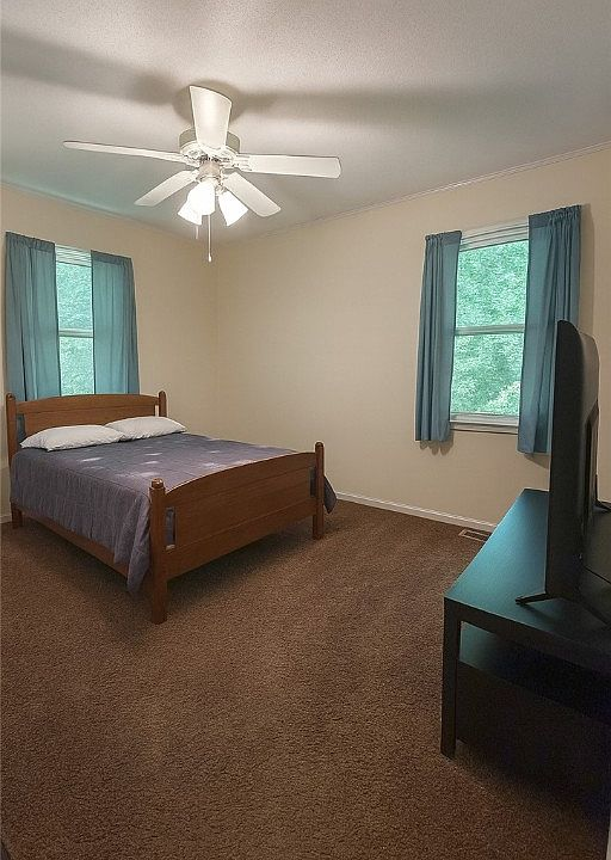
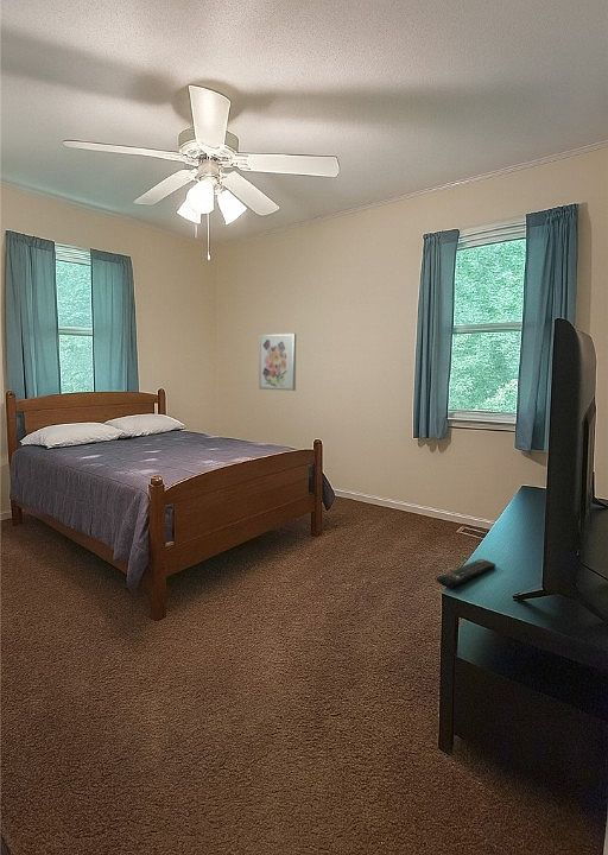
+ wall art (277, 362)
+ remote control (467, 572)
